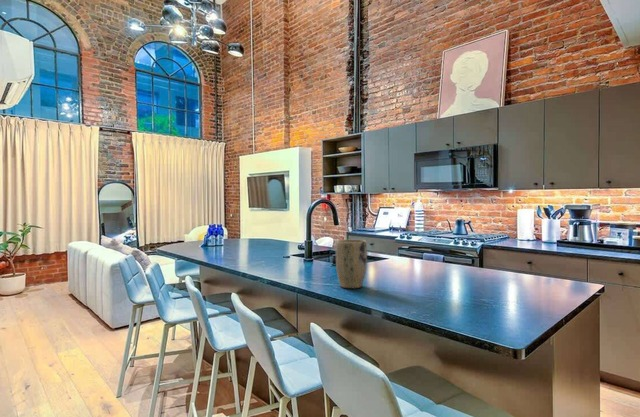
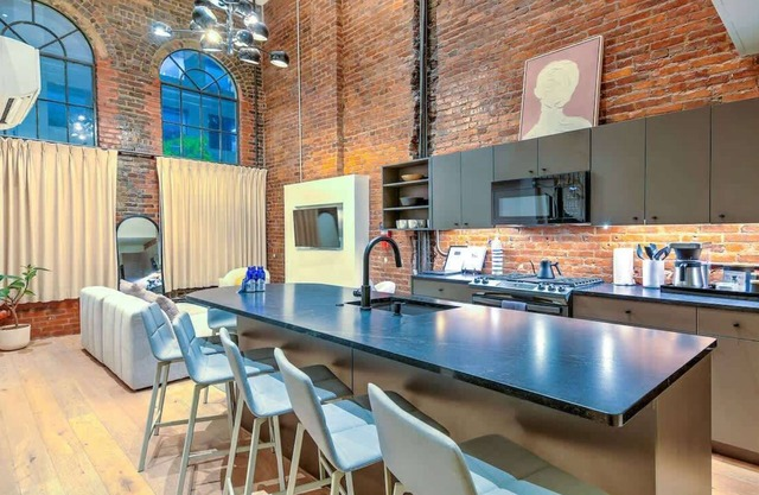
- plant pot (351, 263)
